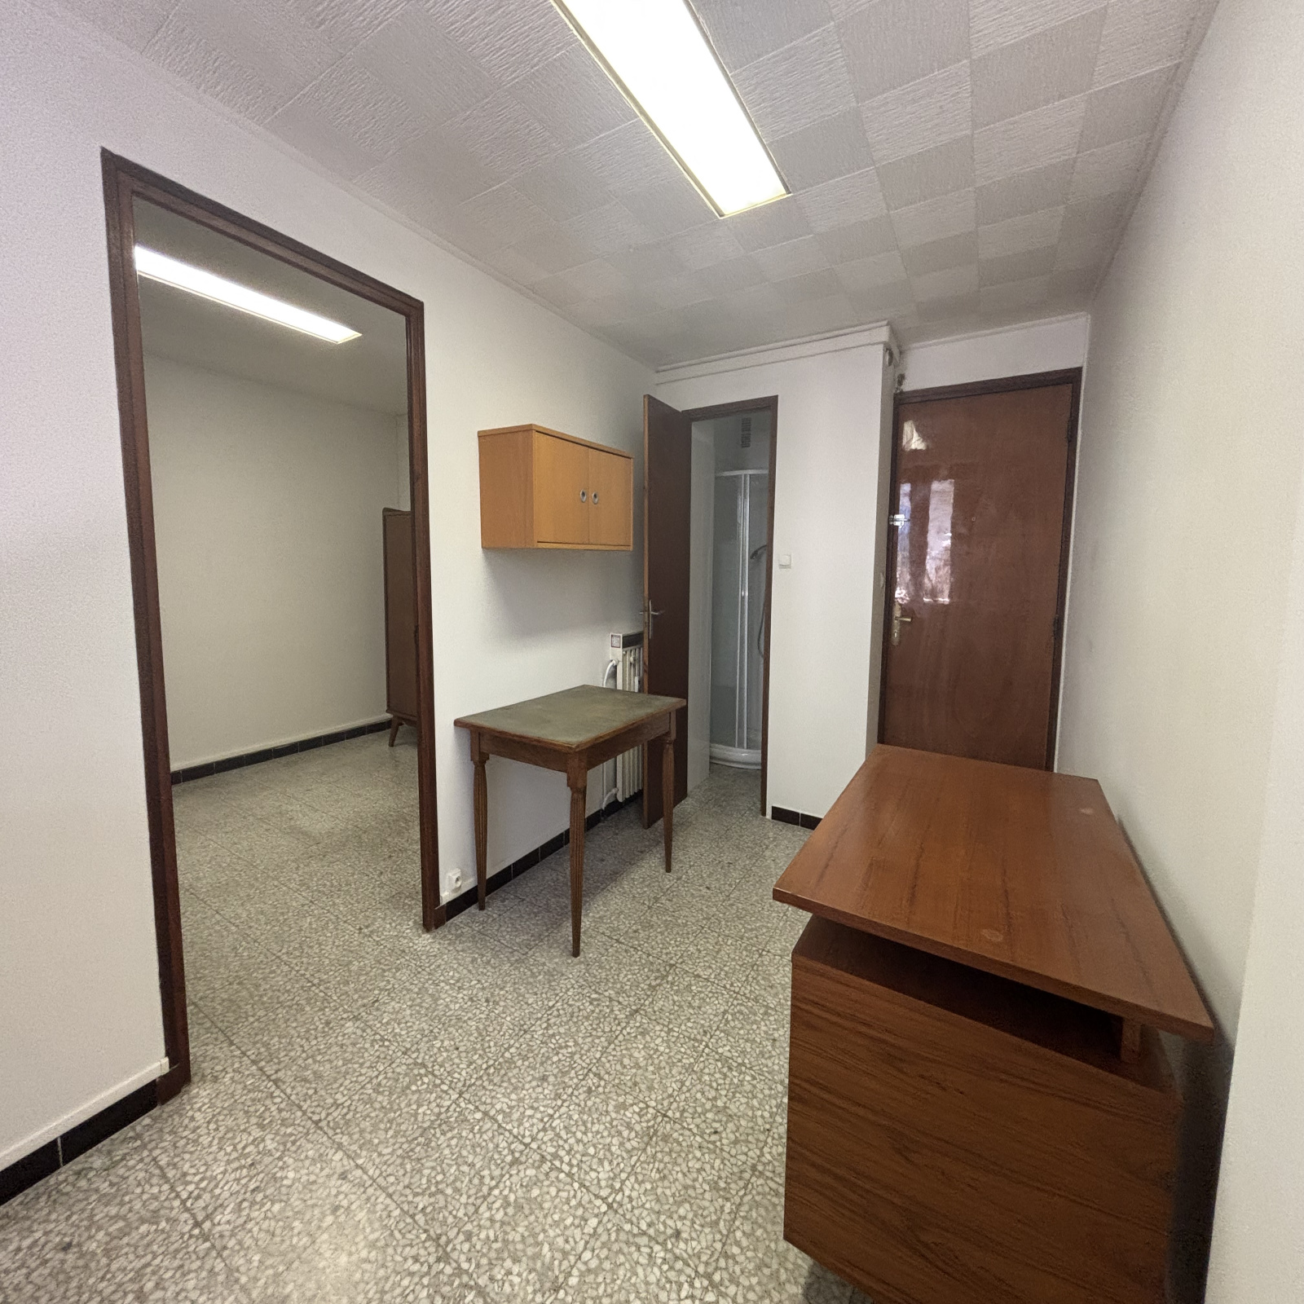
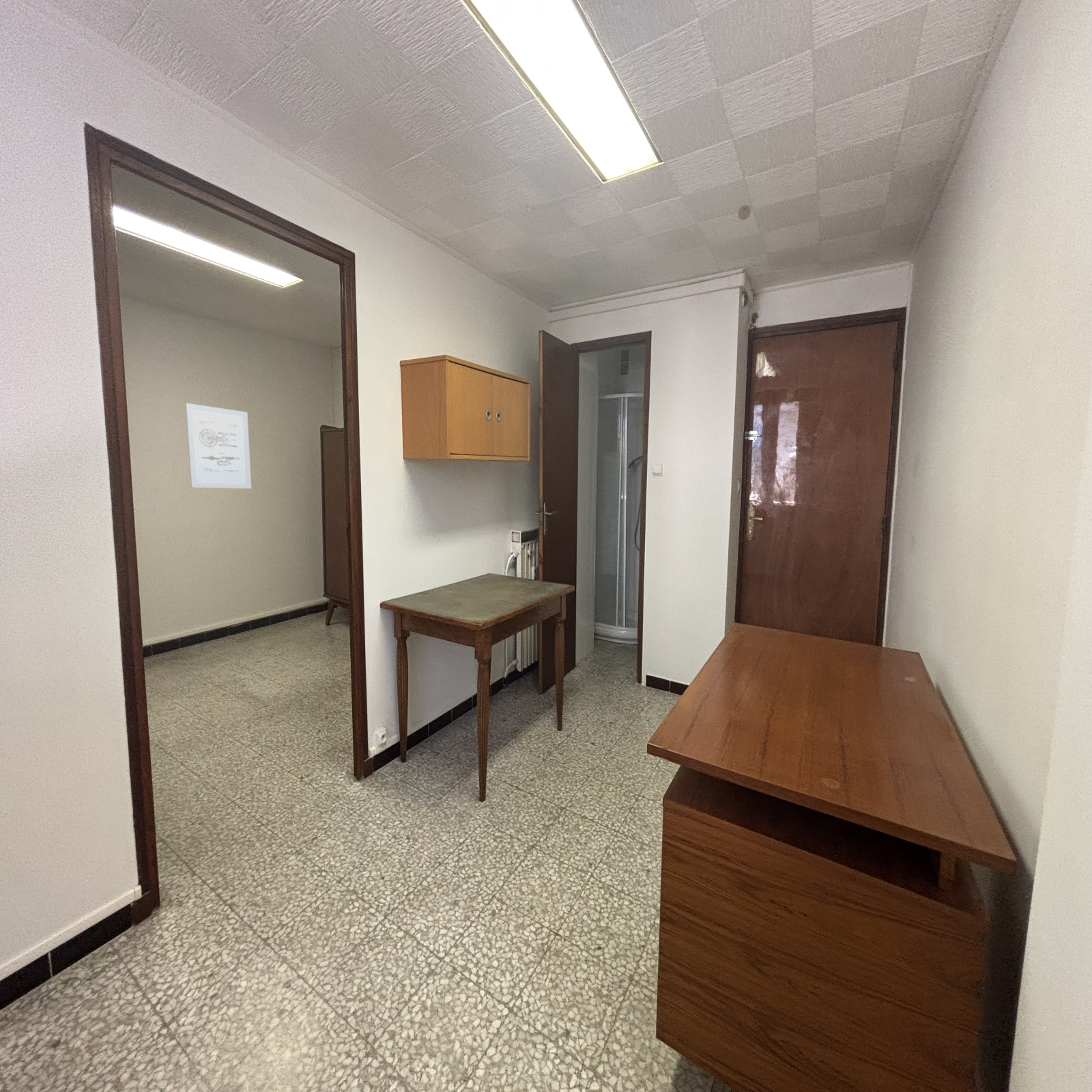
+ wall art (220, 448)
+ eyeball (744, 212)
